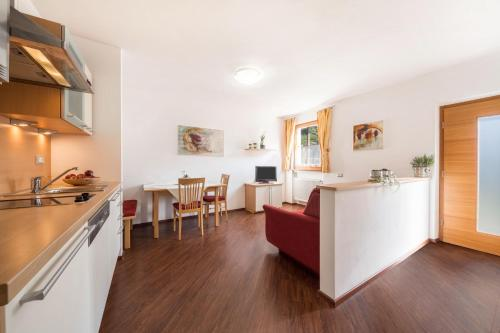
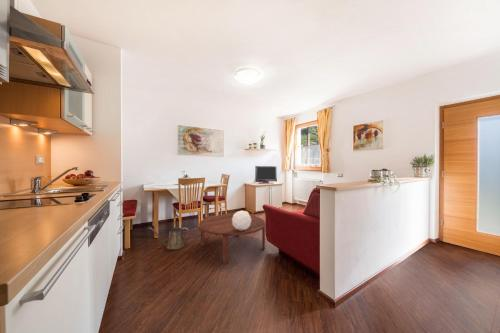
+ watering can (169, 236)
+ coffee table (232, 234)
+ decorative sphere (241, 220)
